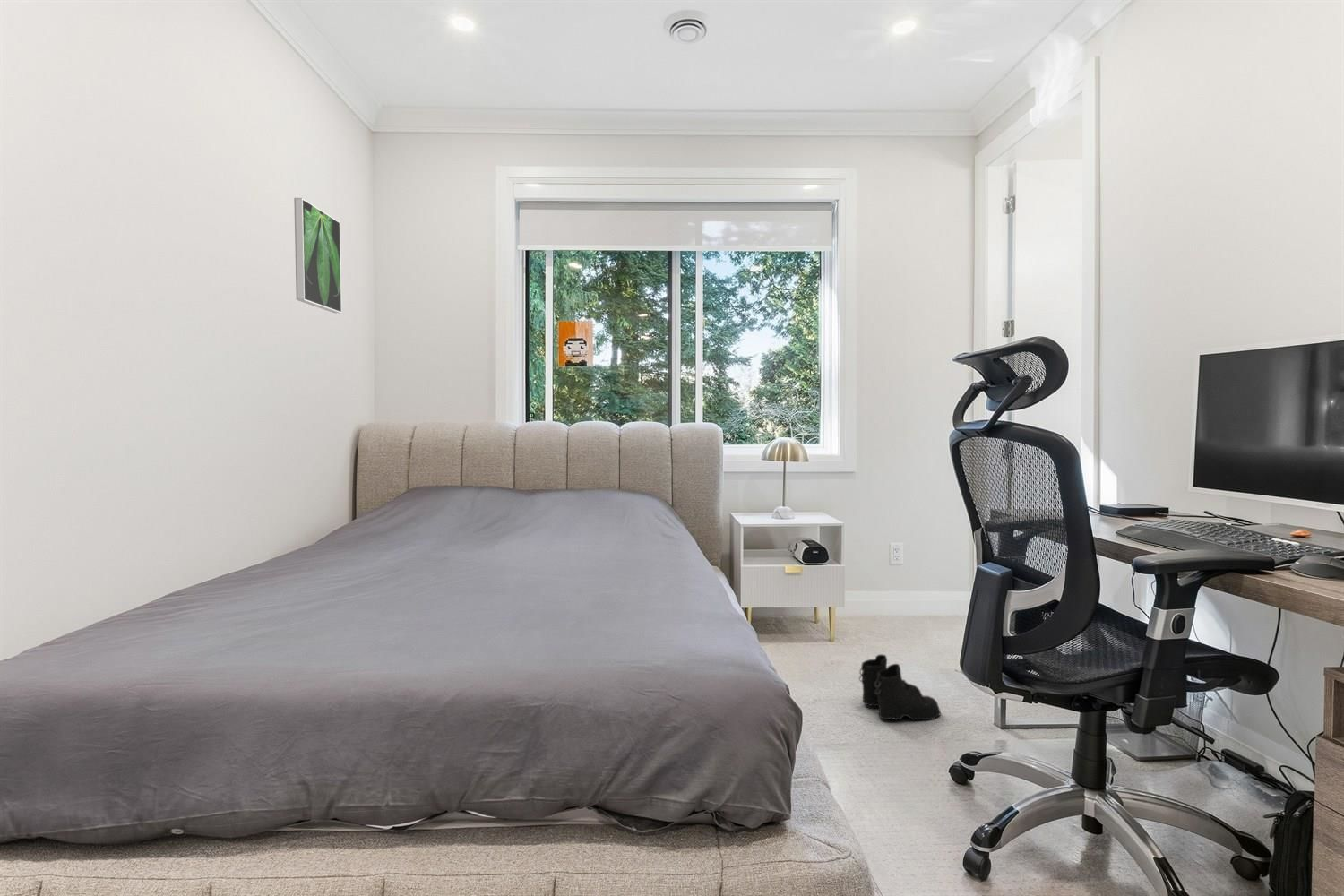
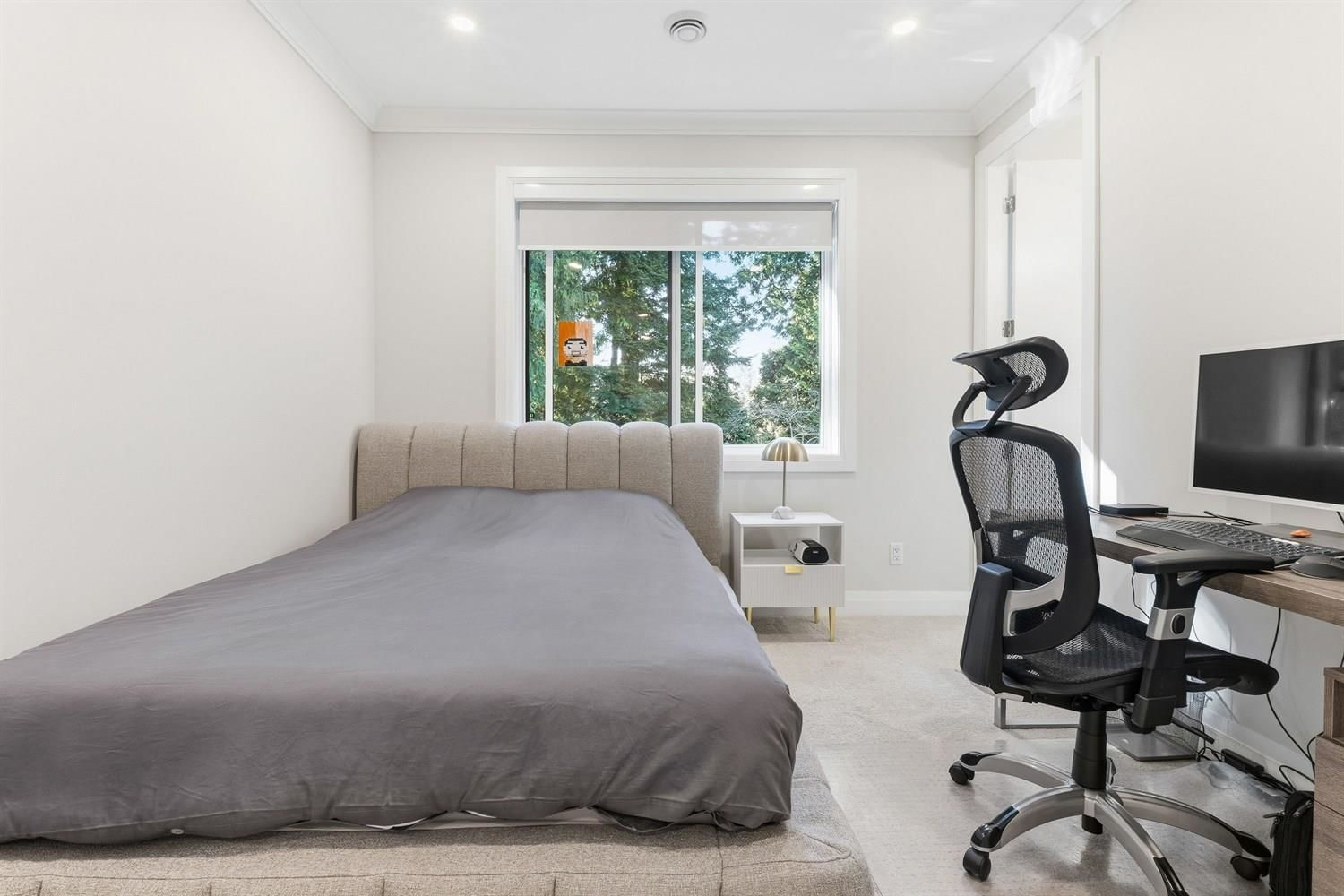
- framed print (319, 259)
- boots (899, 684)
